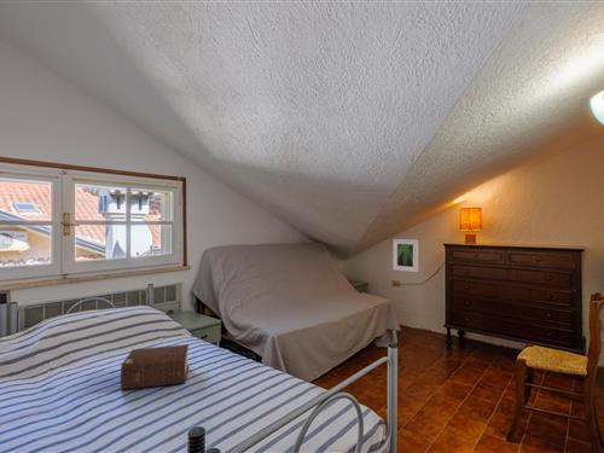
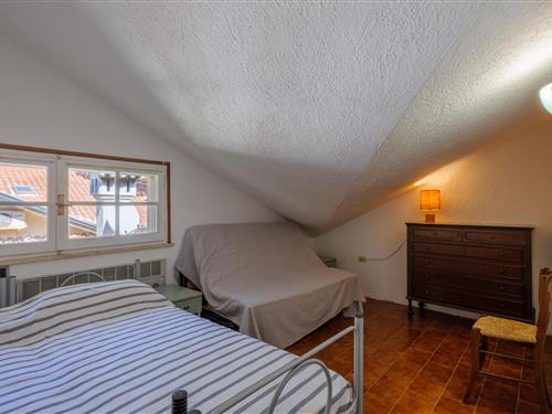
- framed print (405, 255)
- bible (157, 365)
